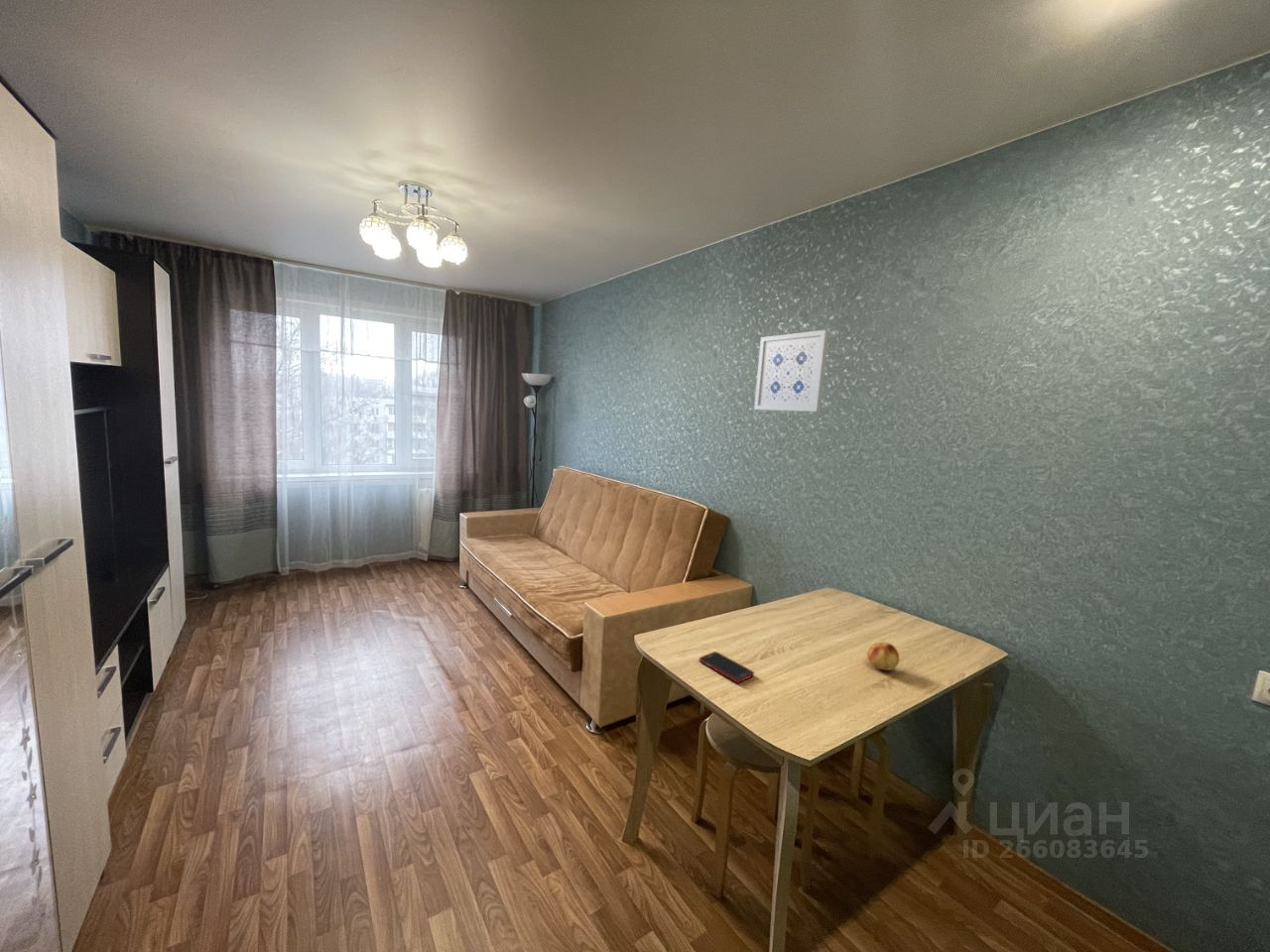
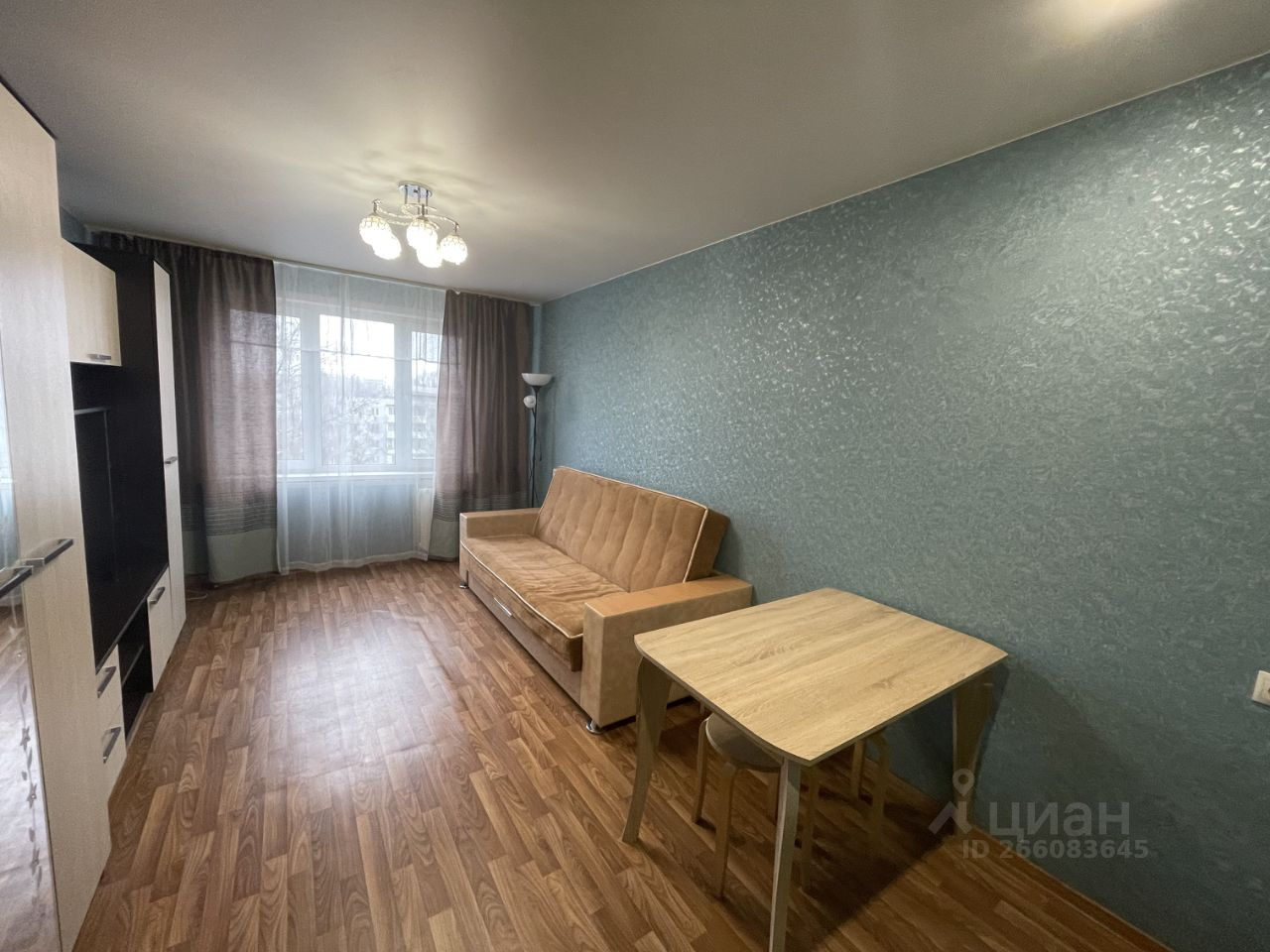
- cell phone (725, 666)
- wall art (789, 372)
- fruit (883, 655)
